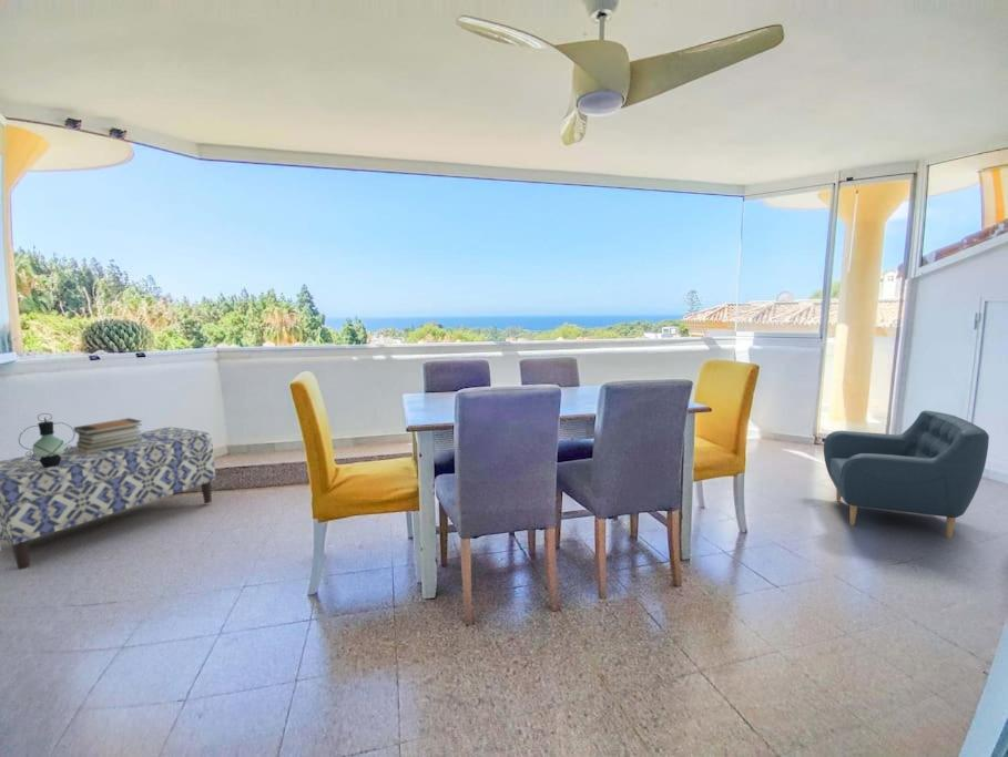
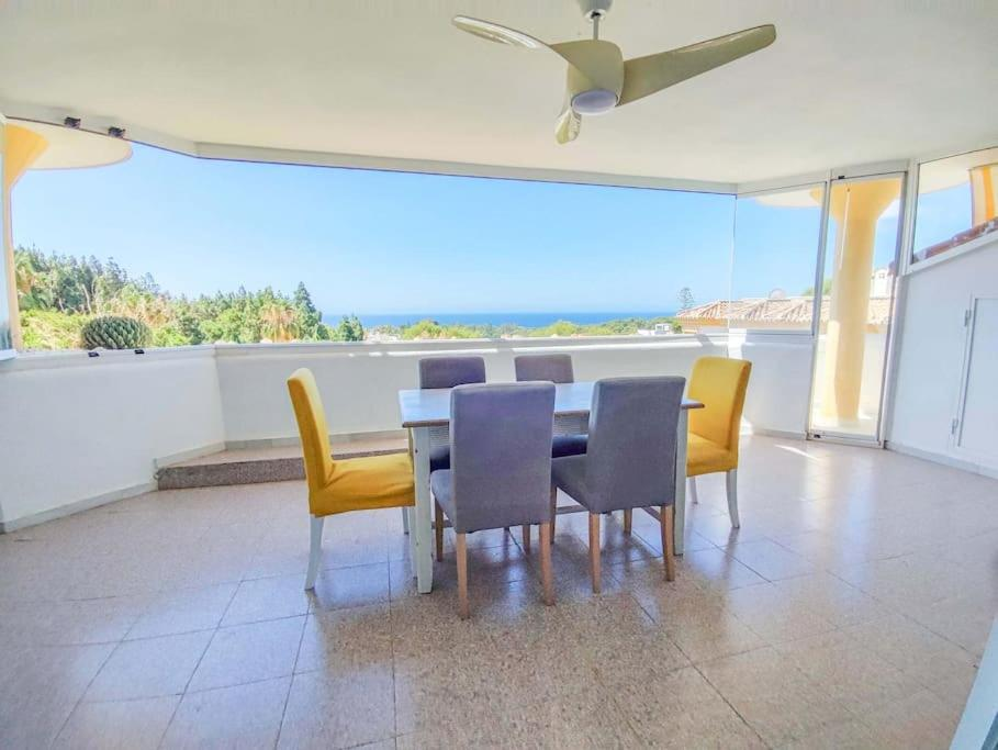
- book stack (110, 434)
- armchair (887, 467)
- lantern (48, 439)
- bench (108, 487)
